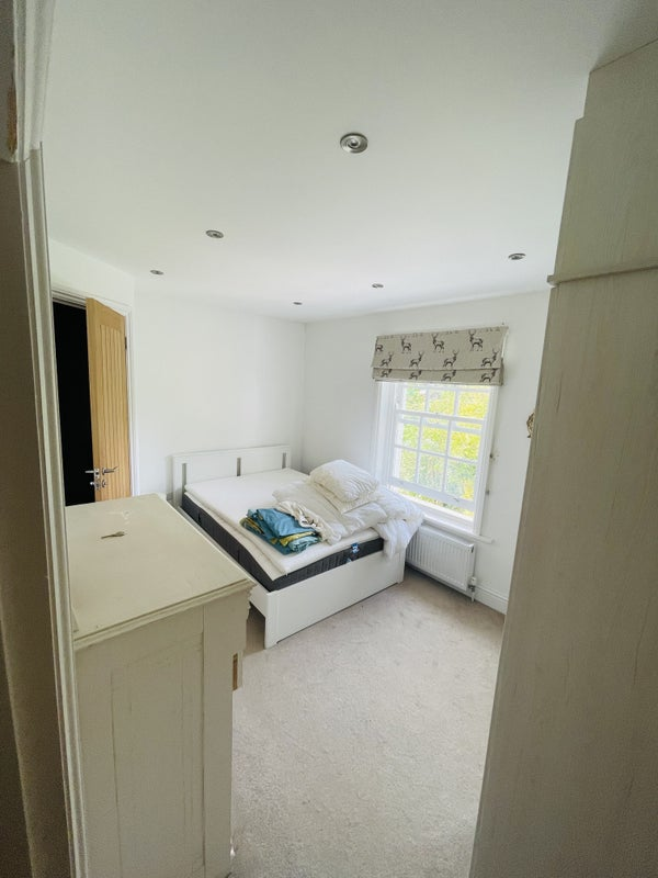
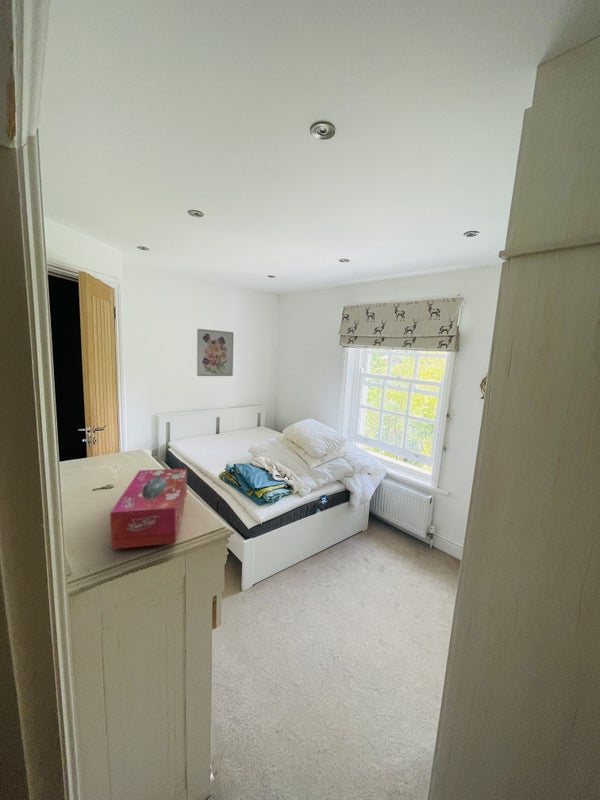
+ tissue box (155, 502)
+ wall art (215, 353)
